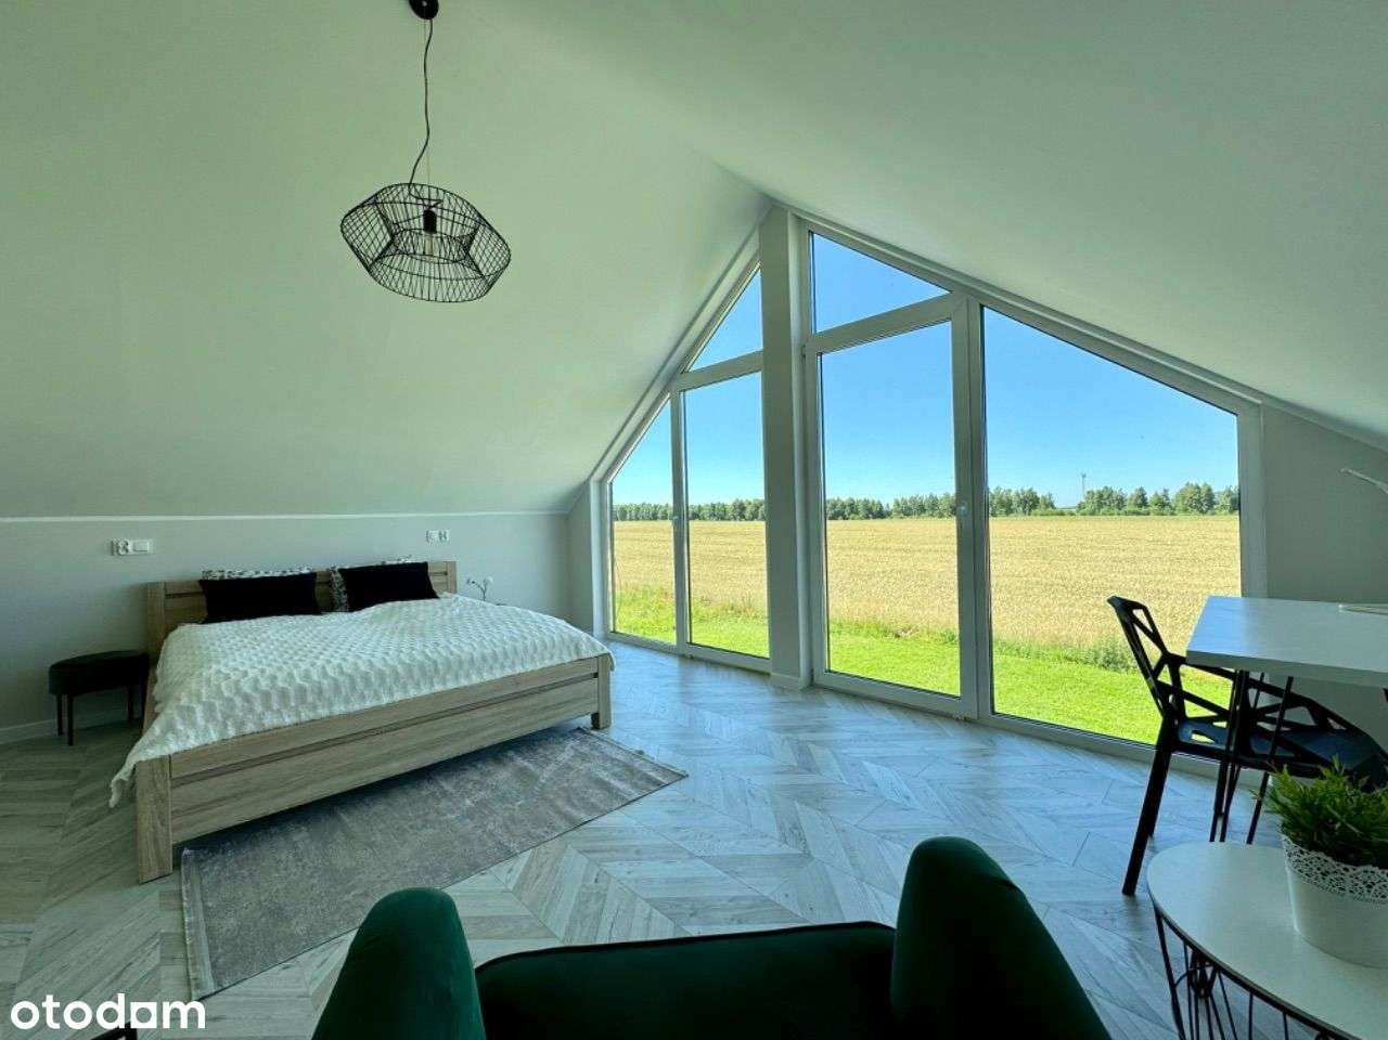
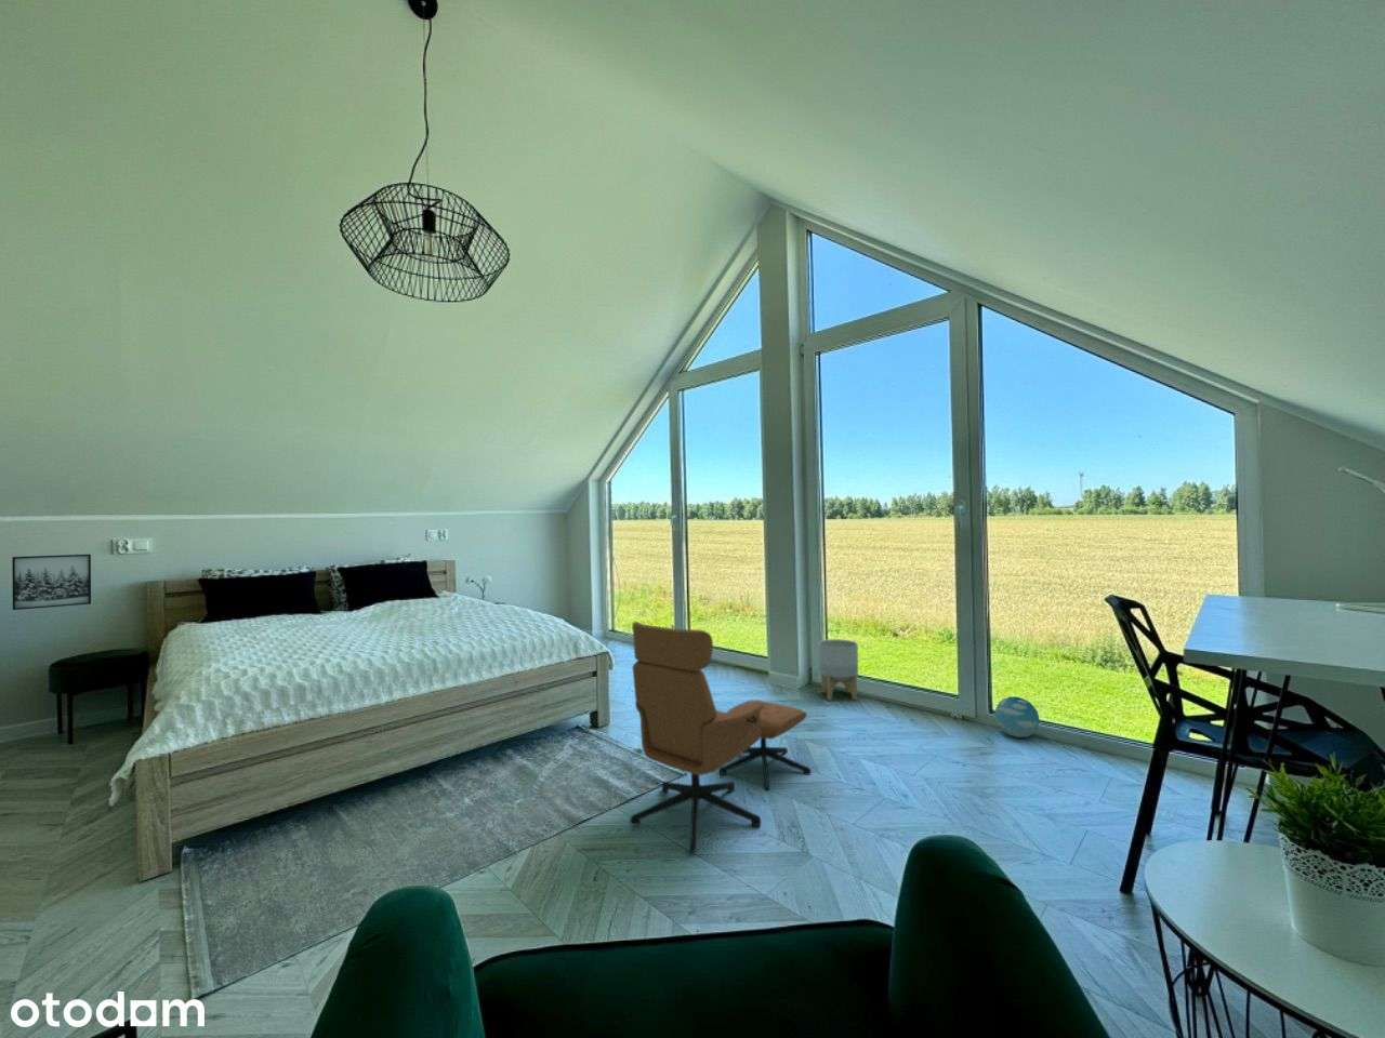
+ wall art (53, 581)
+ planter (838, 669)
+ lounge chair (735, 707)
+ decorative ball (1016, 716)
